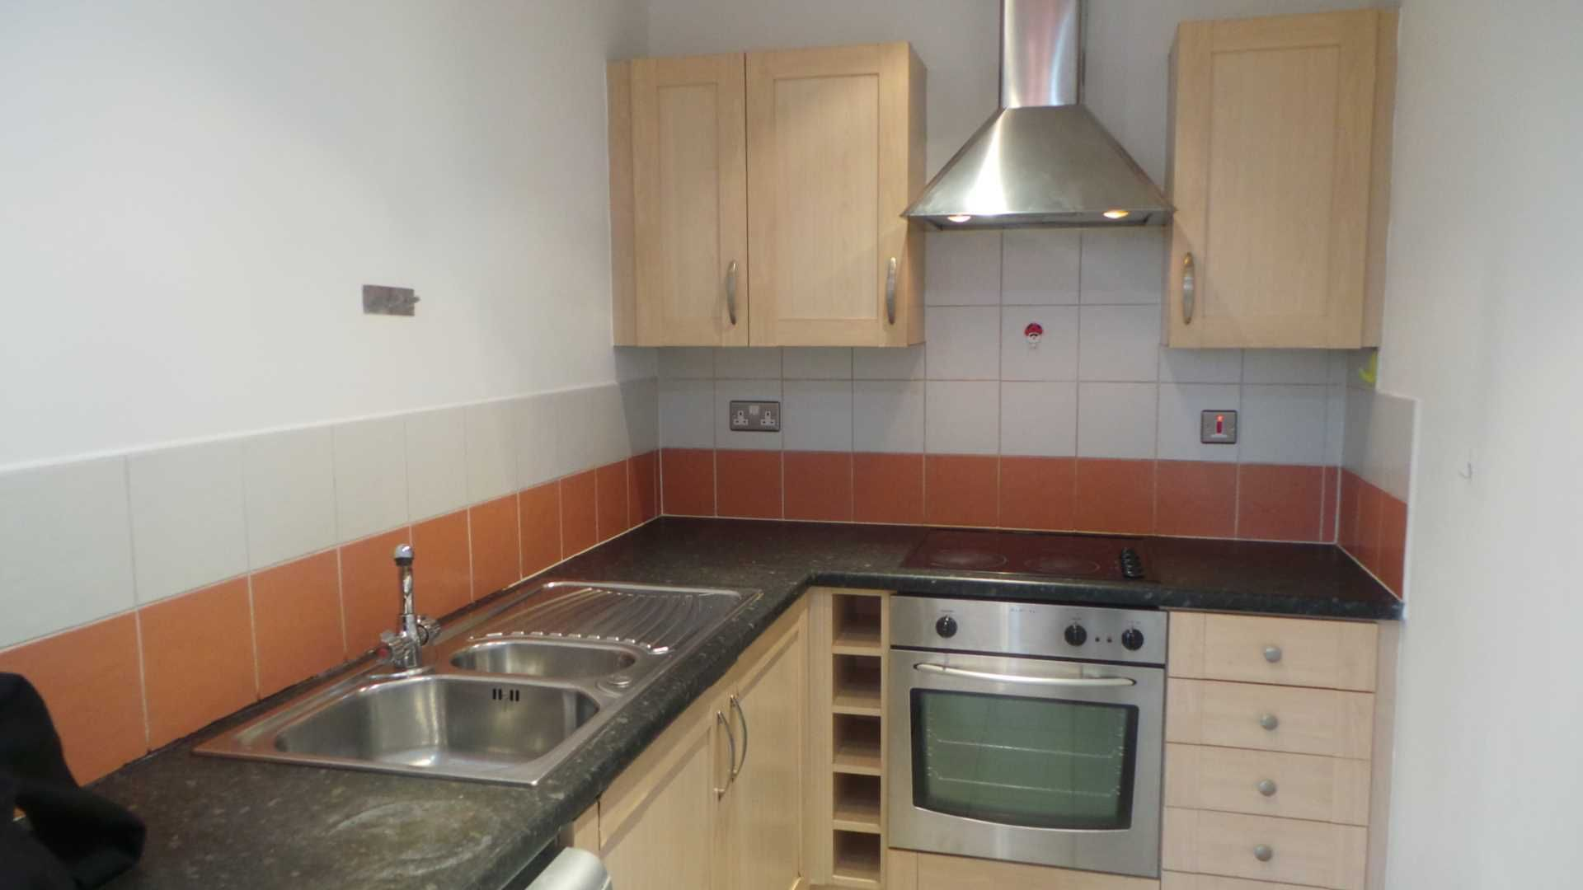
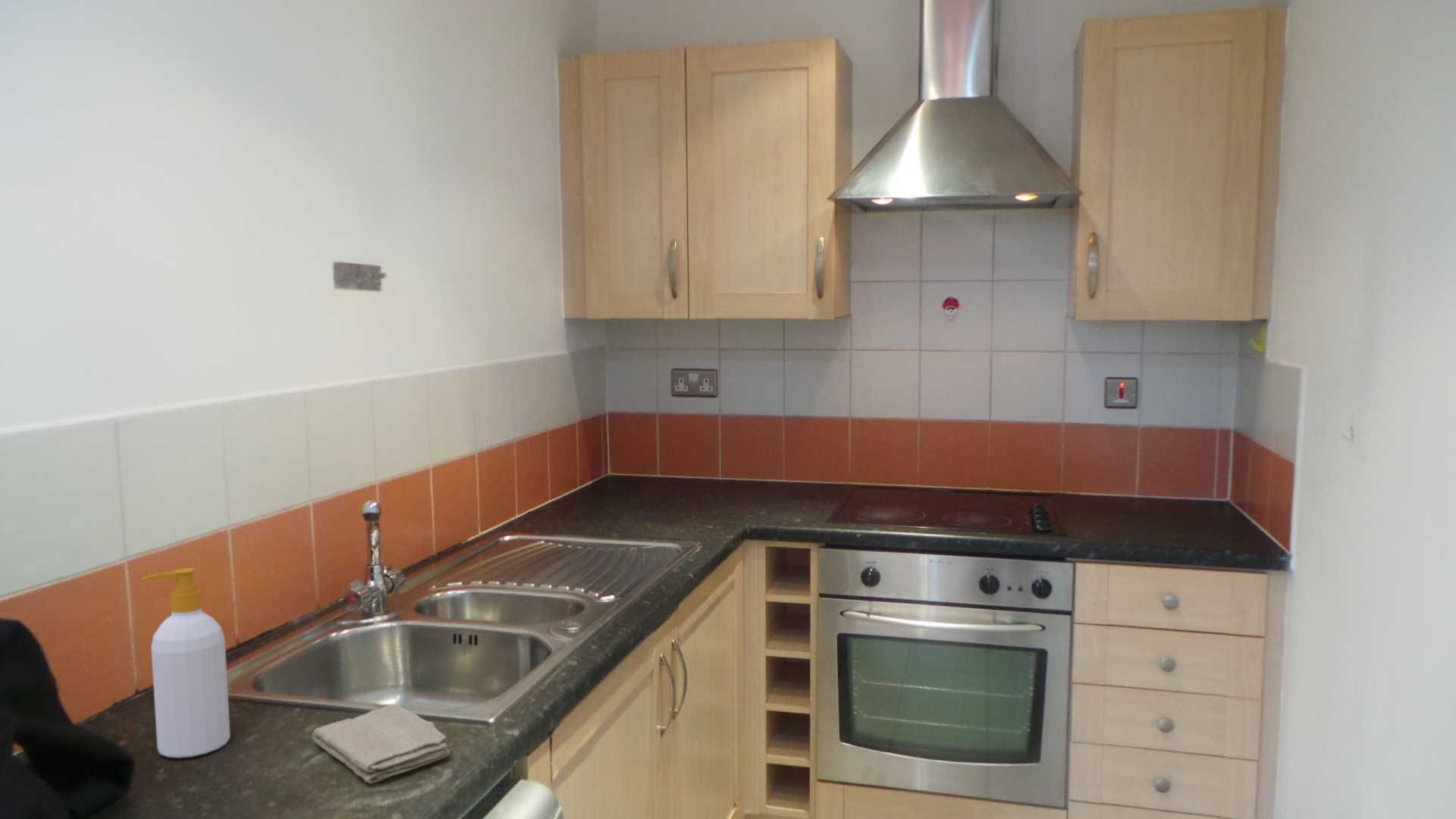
+ washcloth (381, 739)
+ soap bottle (186, 658)
